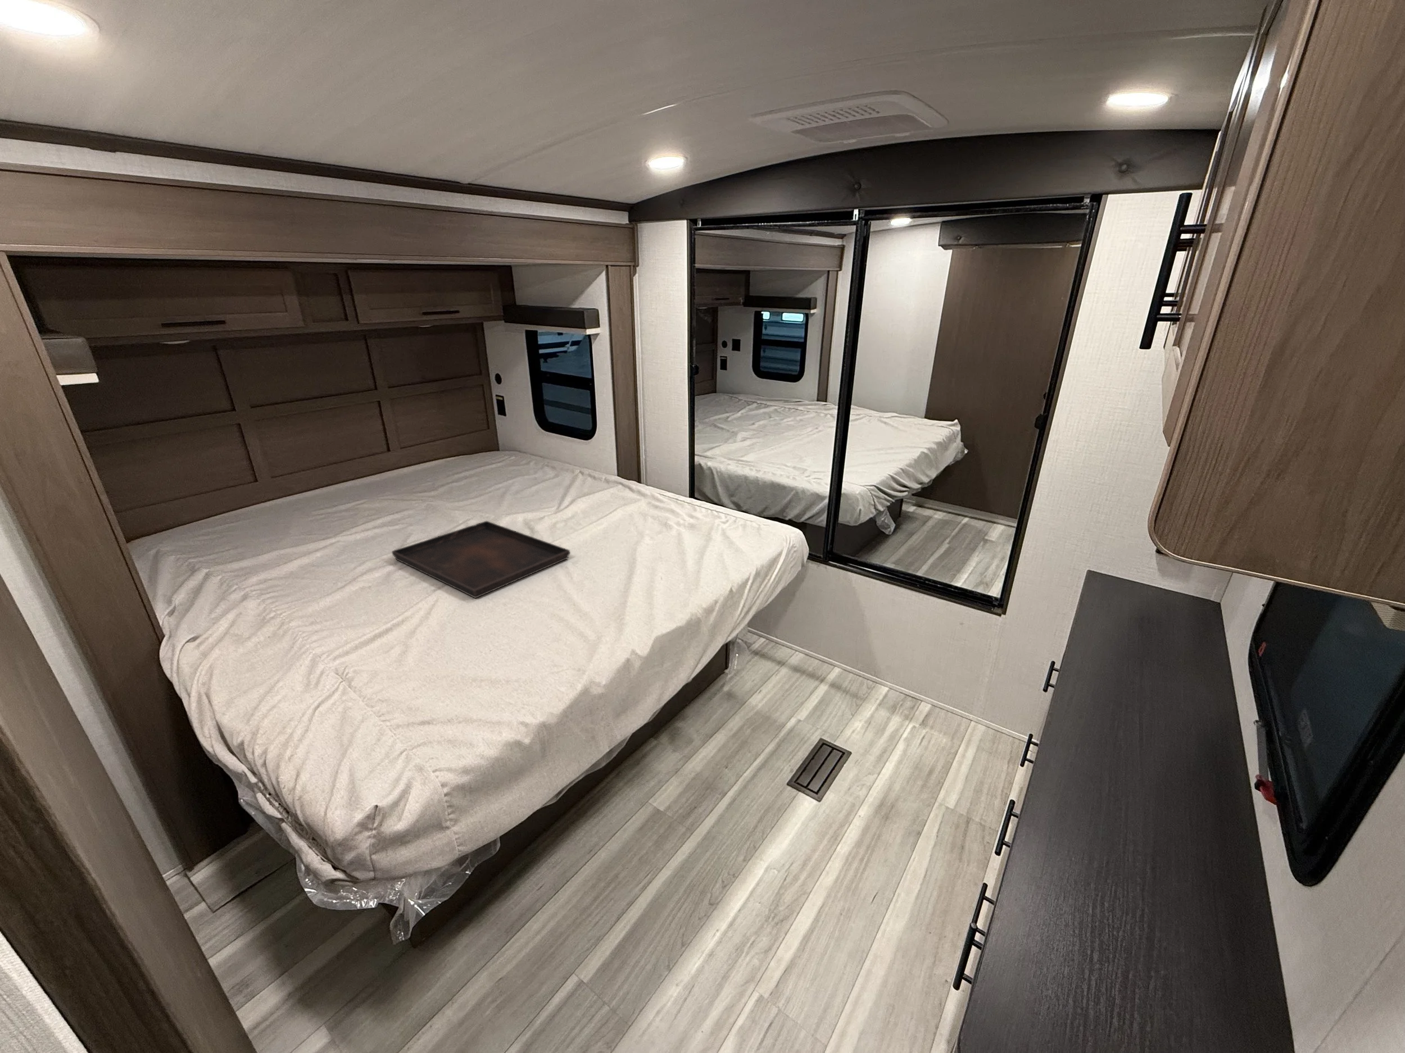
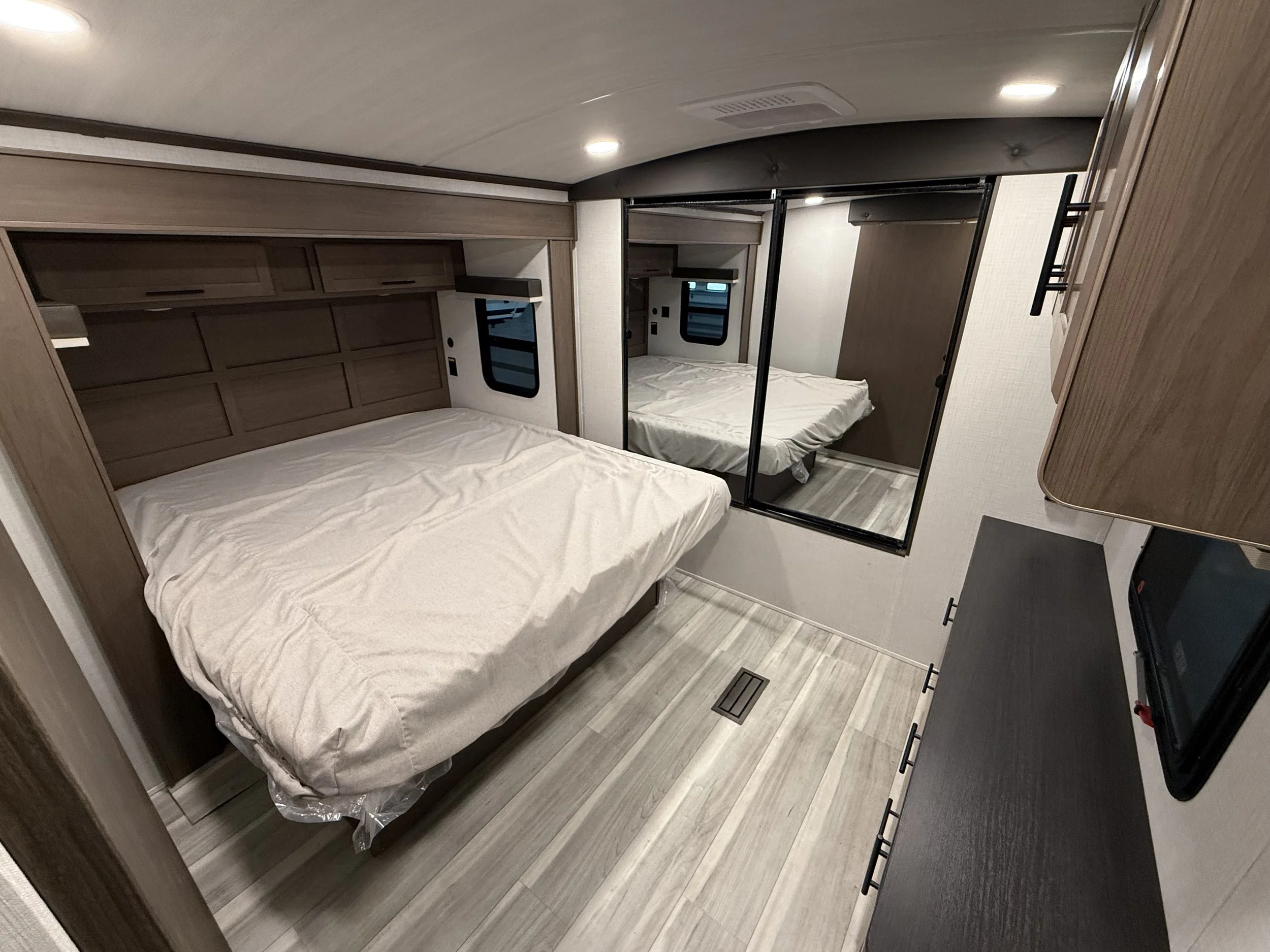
- serving tray (481, 555)
